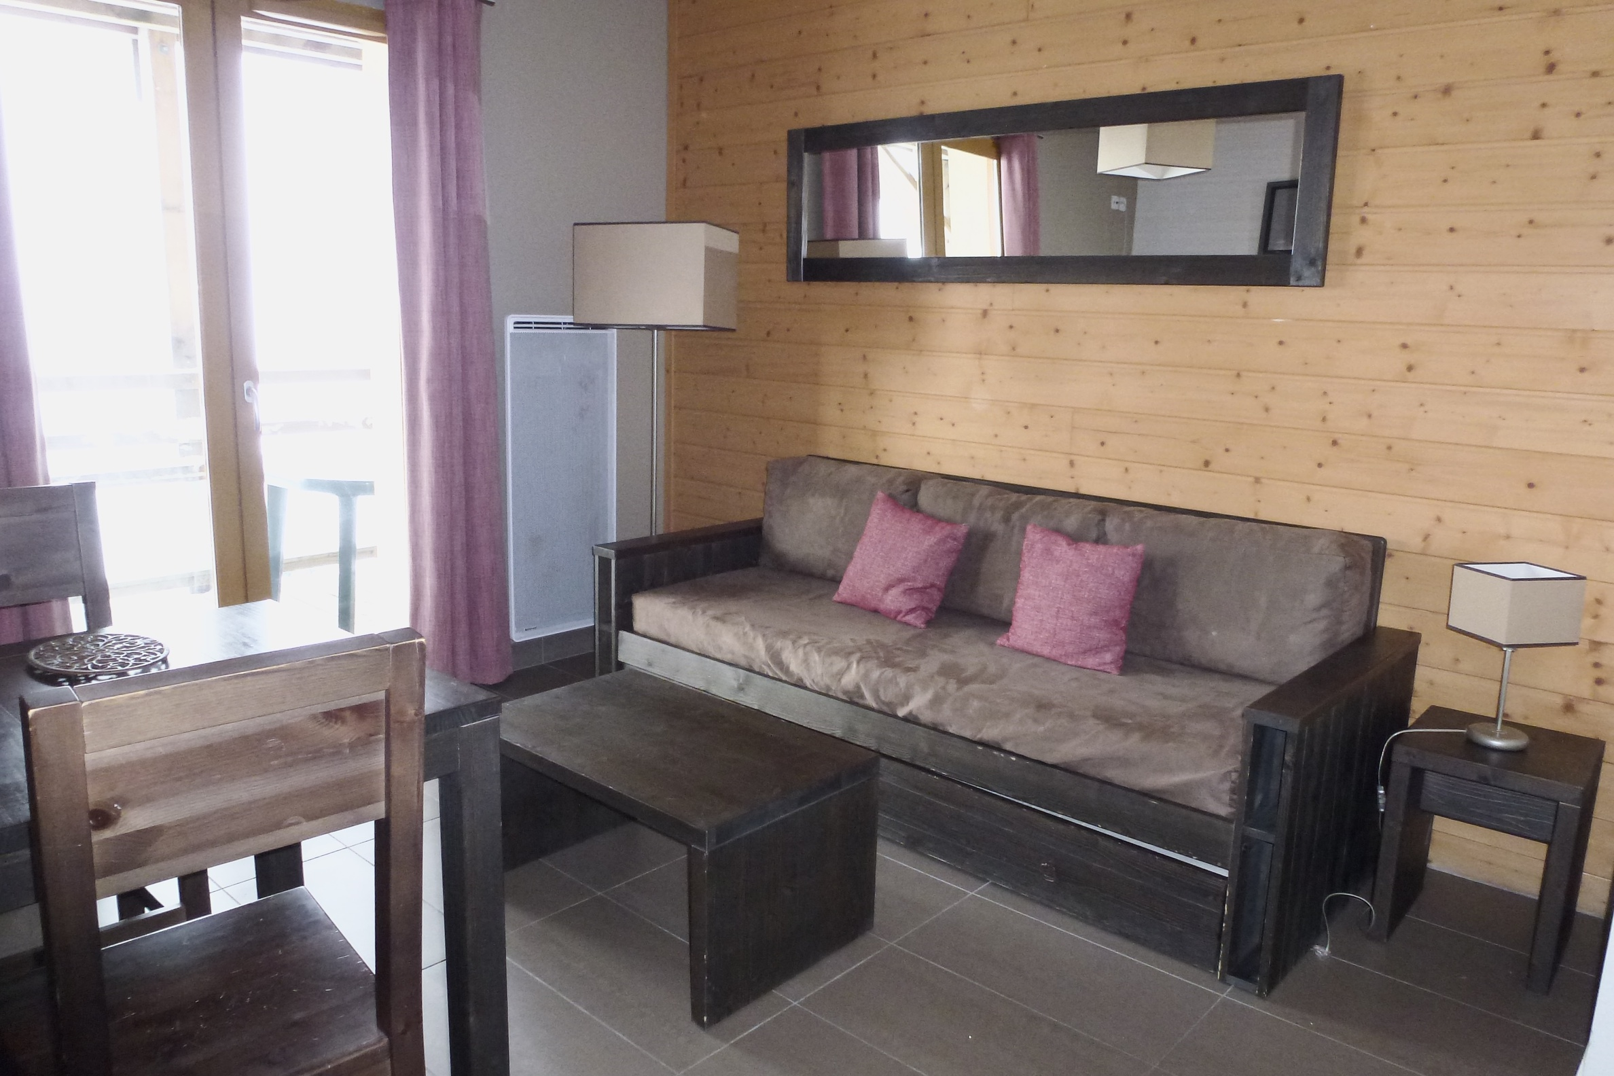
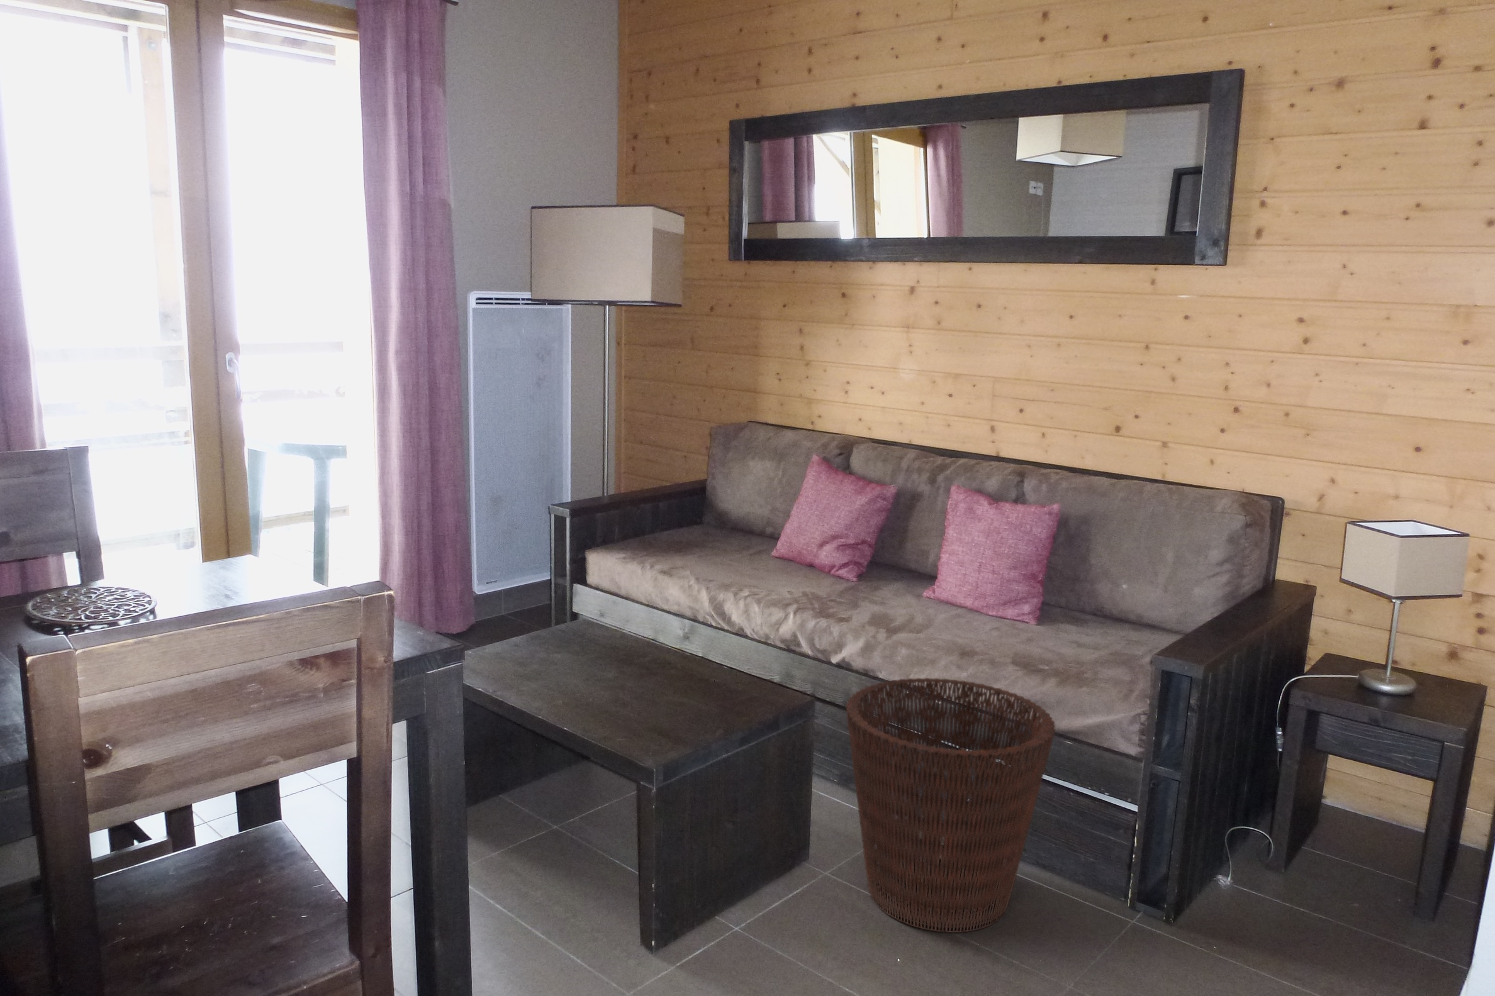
+ basket (942, 804)
